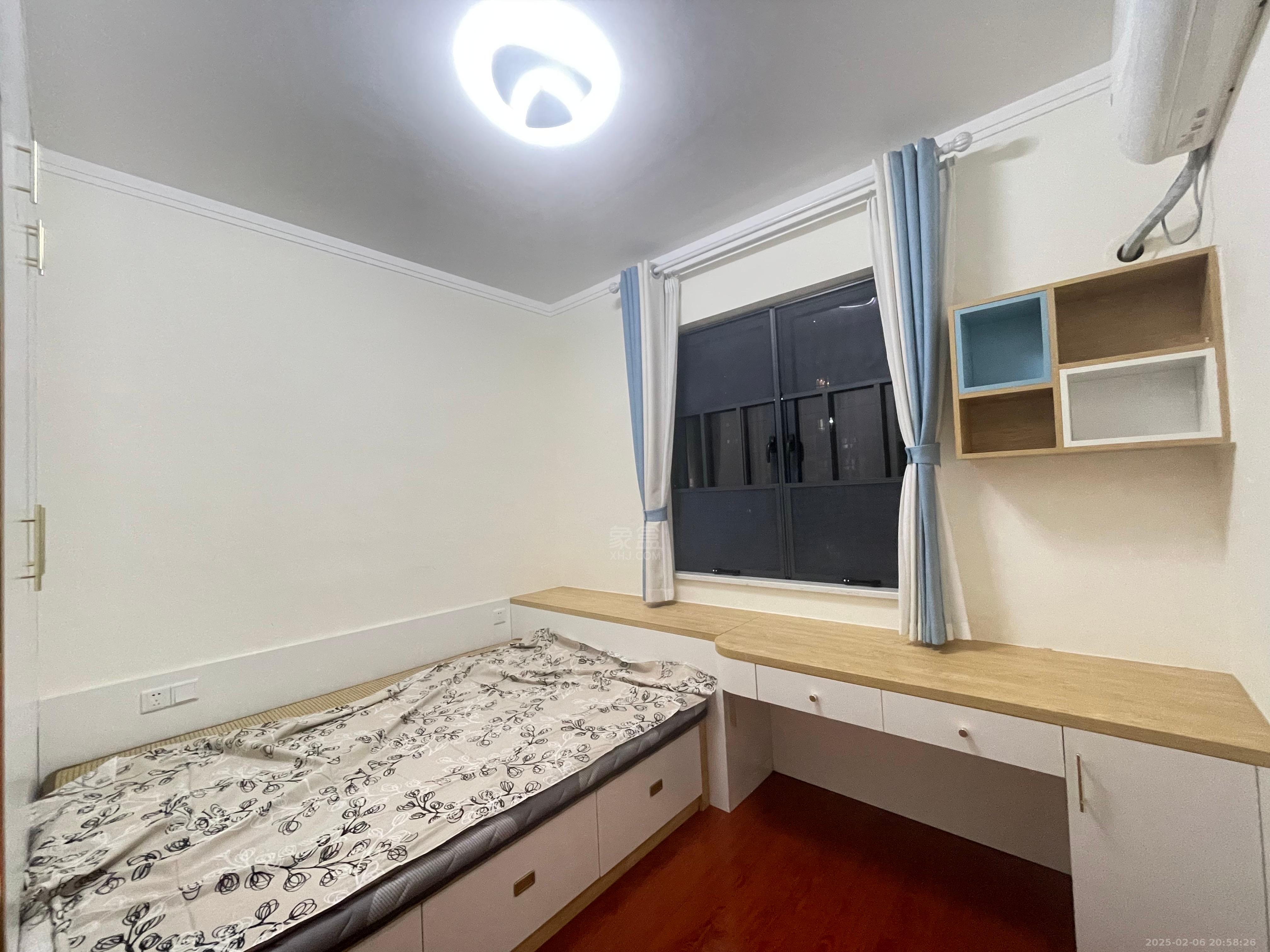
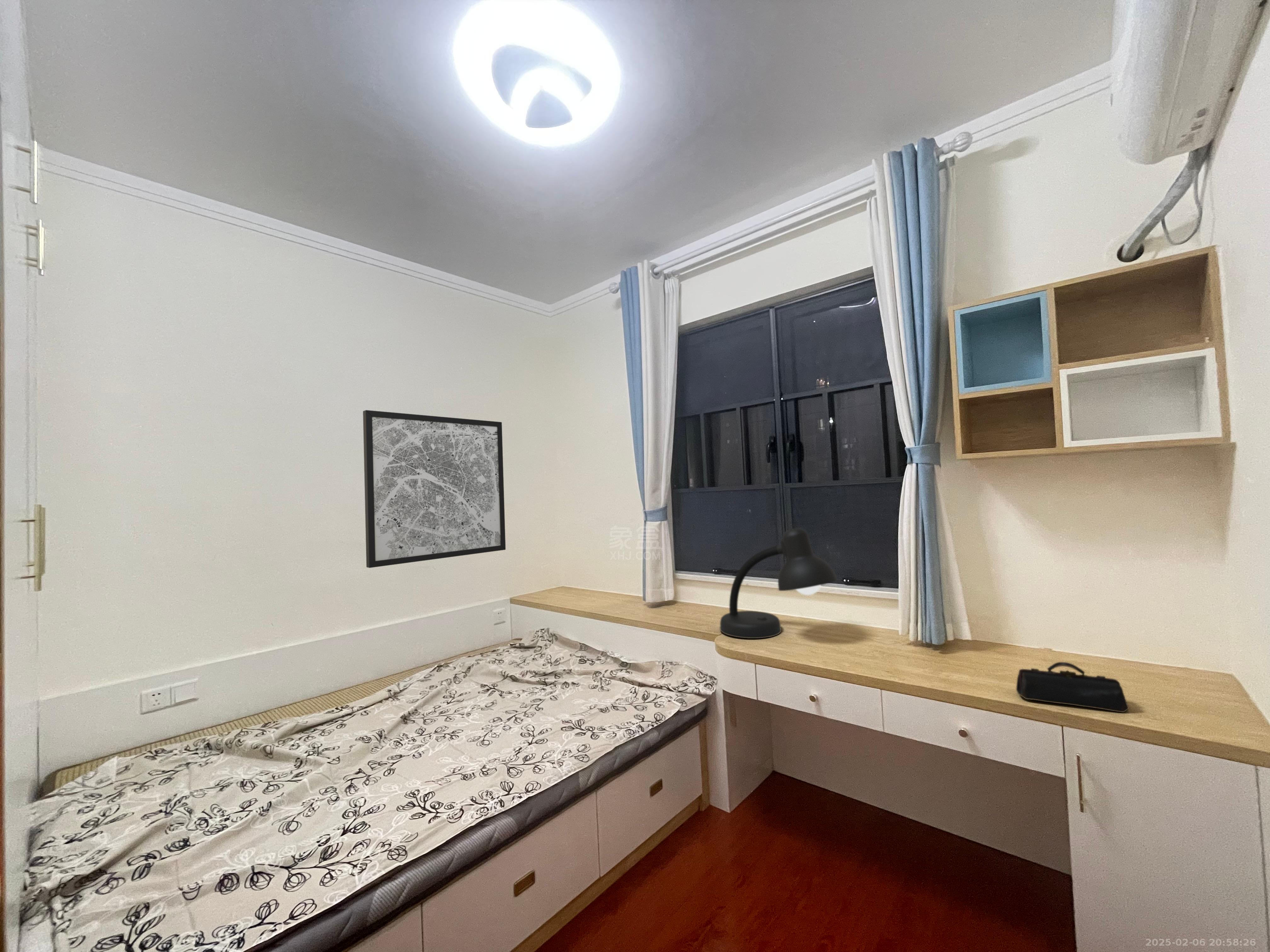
+ wall art (441, 487)
+ desk lamp (778, 581)
+ pencil case (1068, 682)
